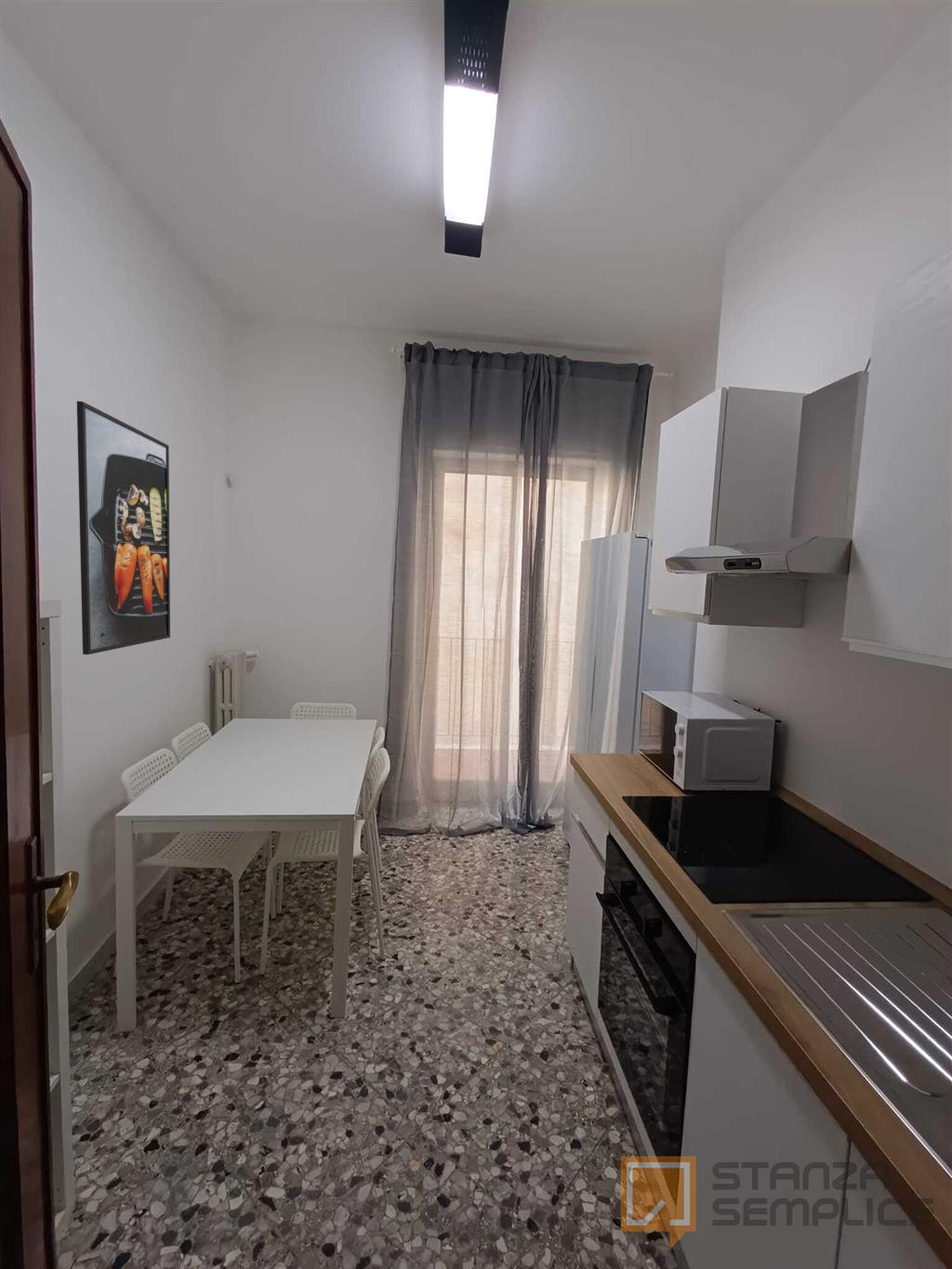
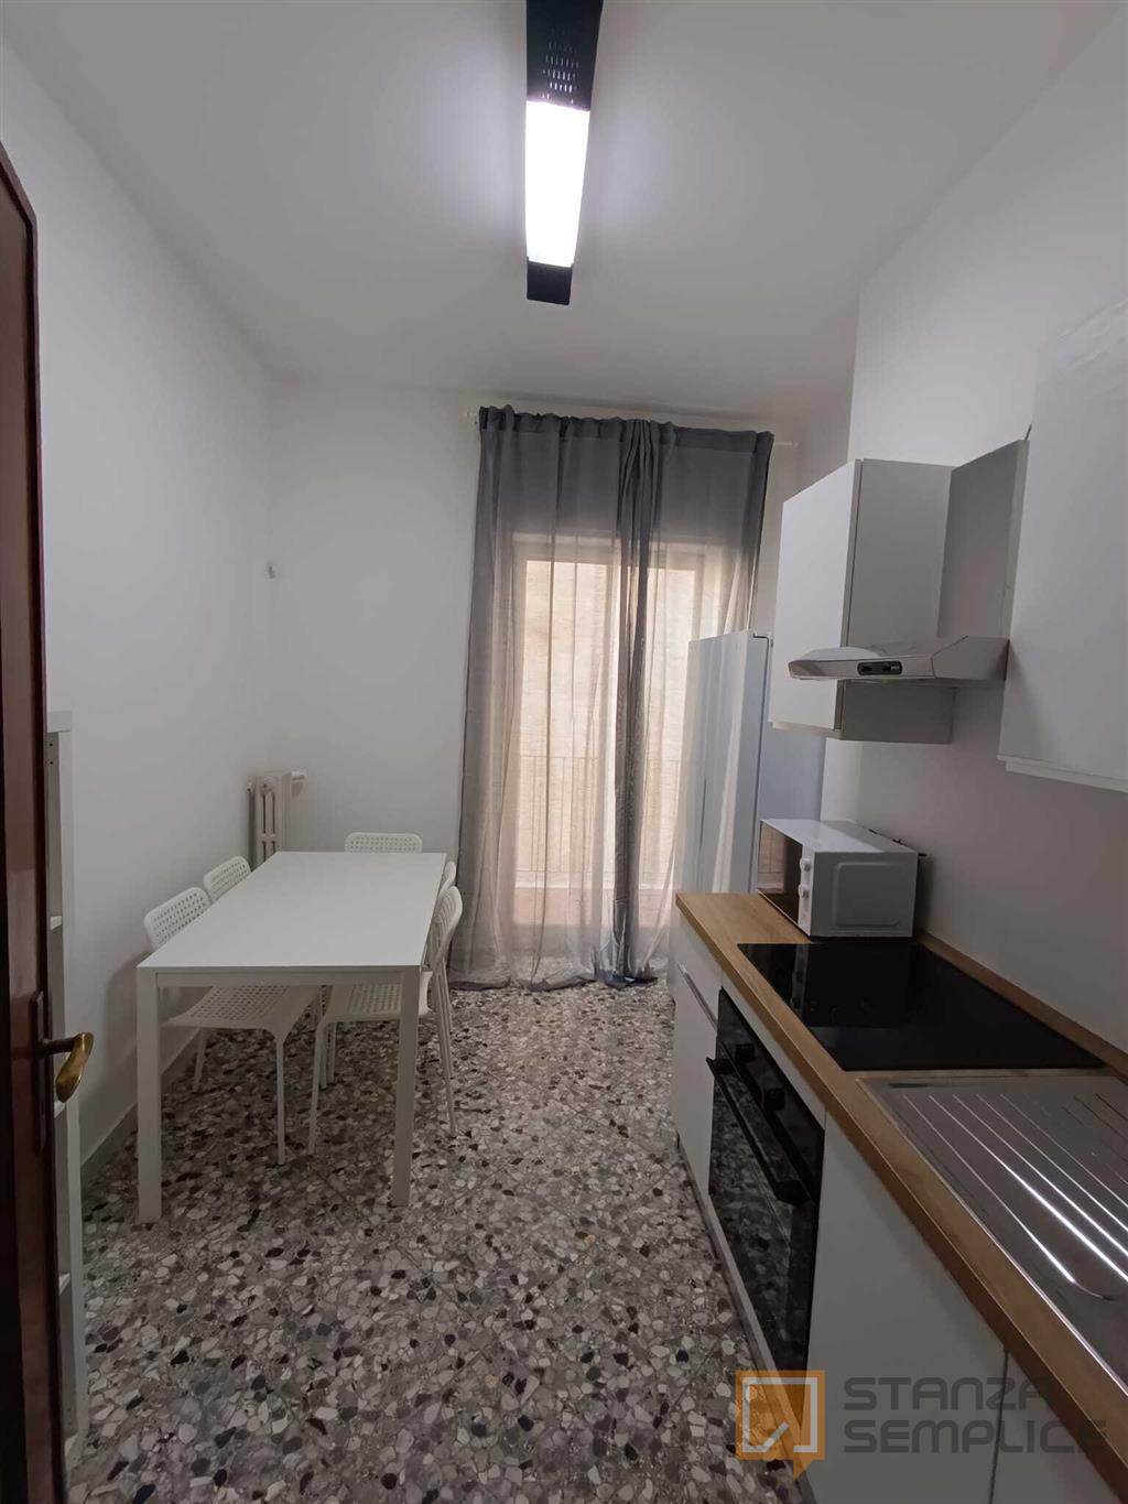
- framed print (130, 537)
